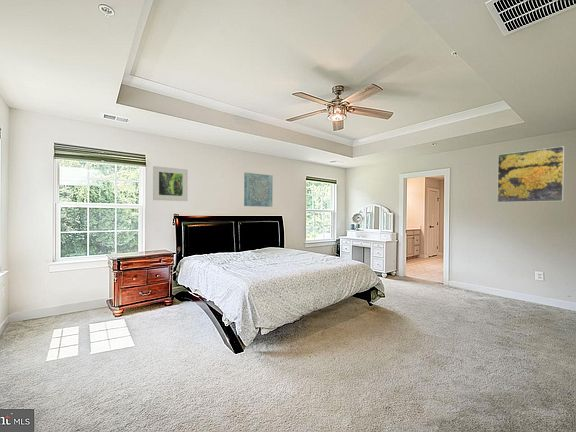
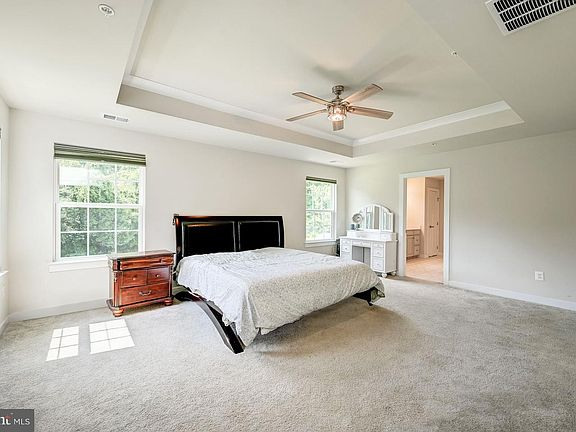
- wall art (258, 190)
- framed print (170, 184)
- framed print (528, 176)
